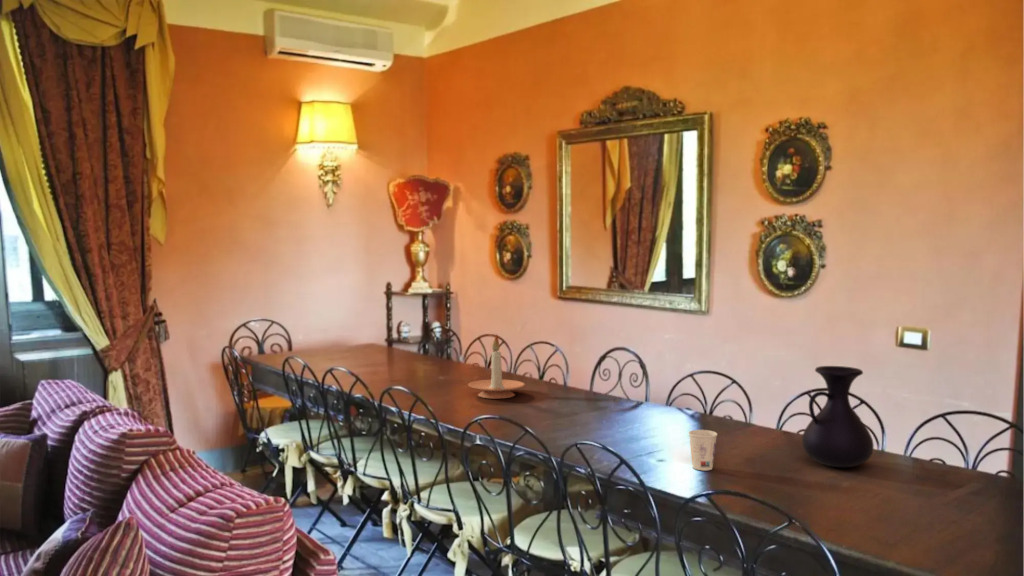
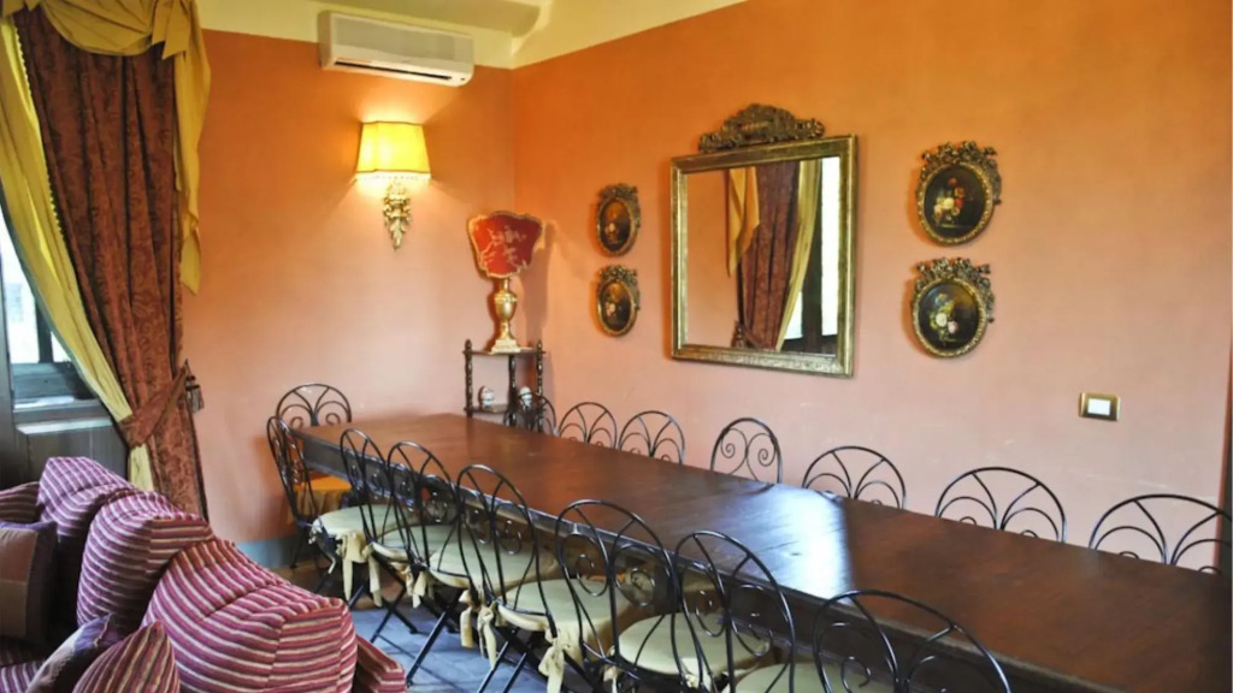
- vase (837, 417)
- cup (702, 450)
- candle holder (496, 364)
